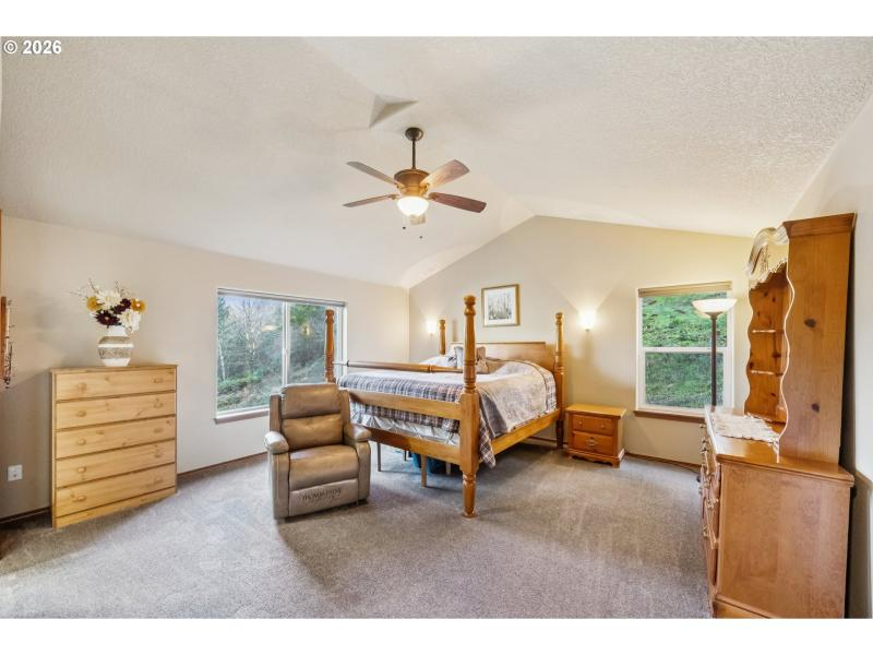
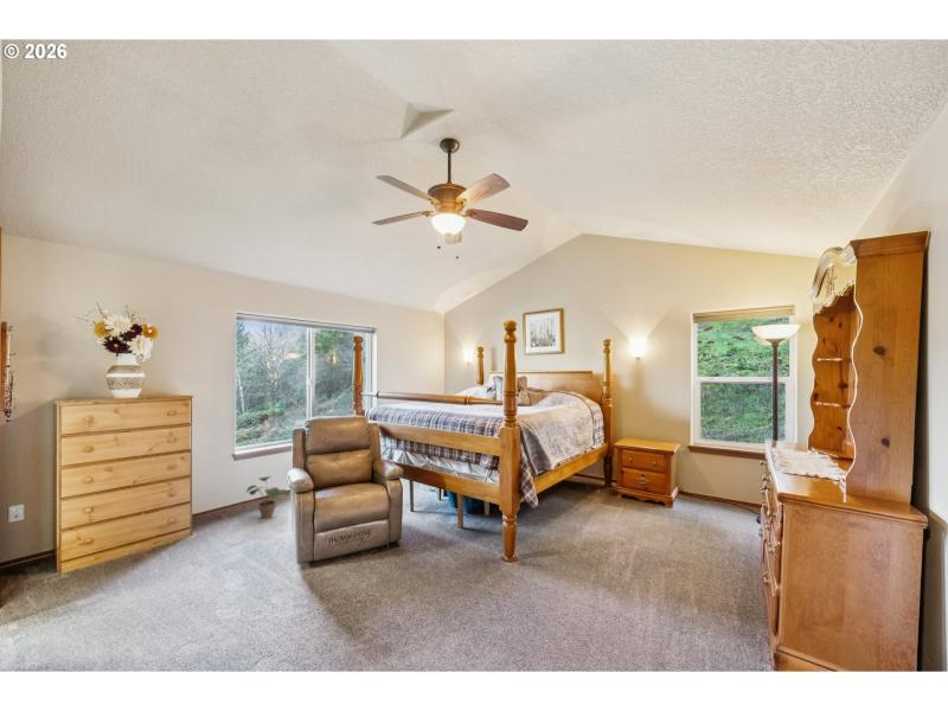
+ potted plant (267, 498)
